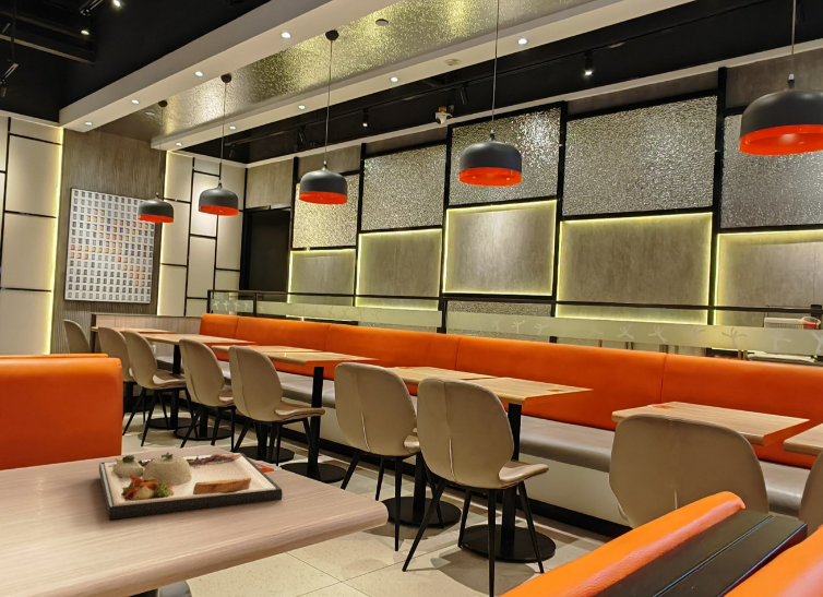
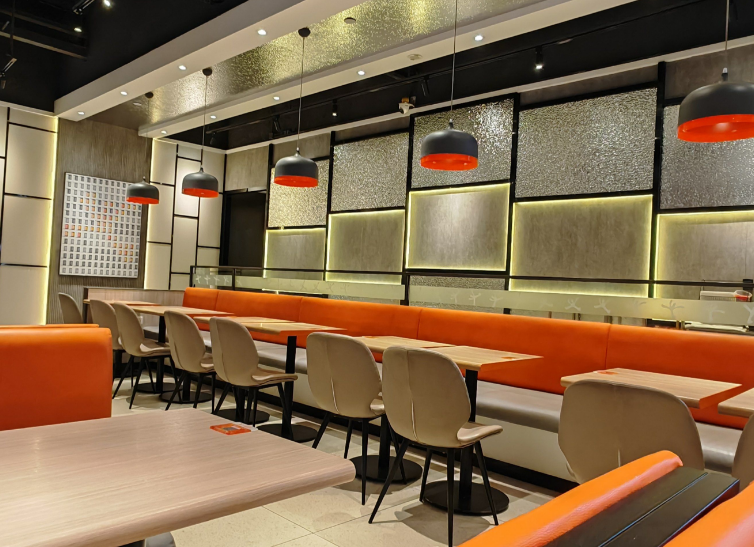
- dinner plate (187, 468)
